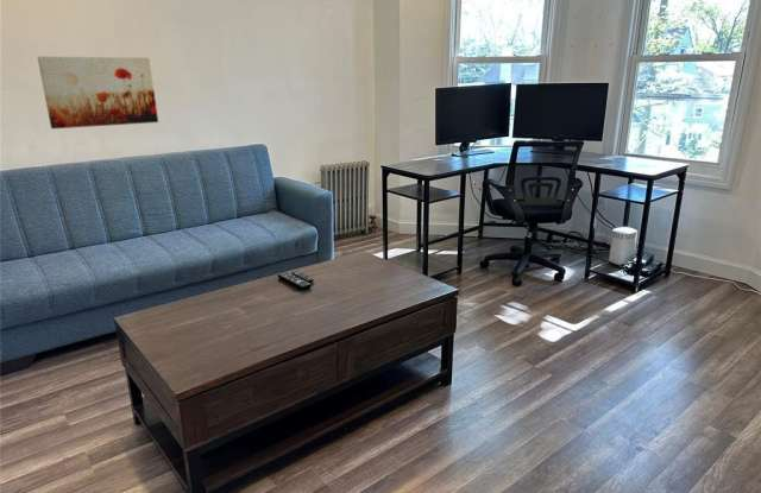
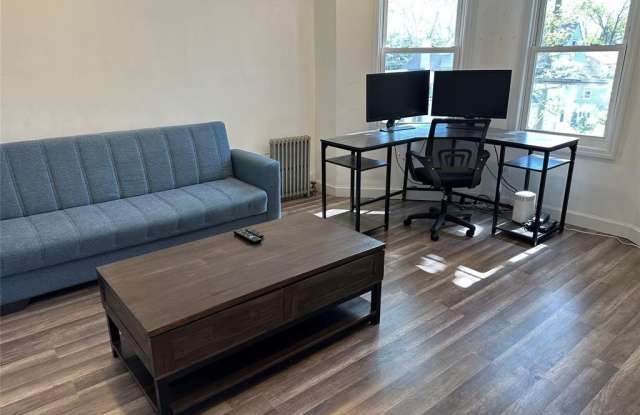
- wall art (101, 91)
